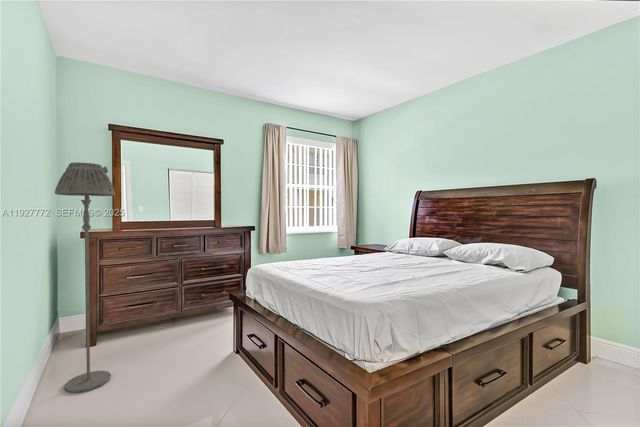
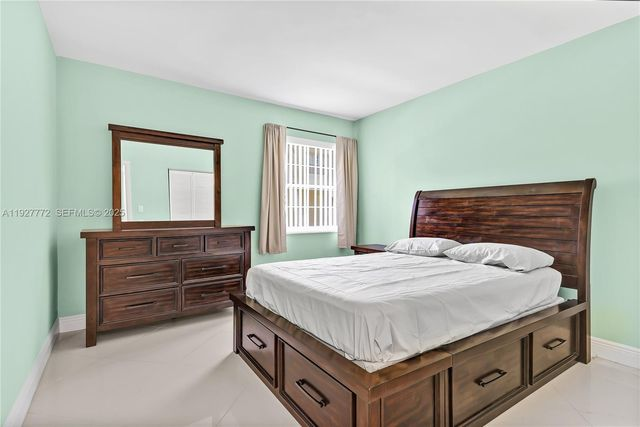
- floor lamp (87, 273)
